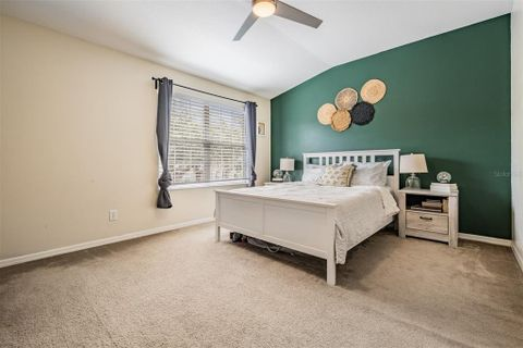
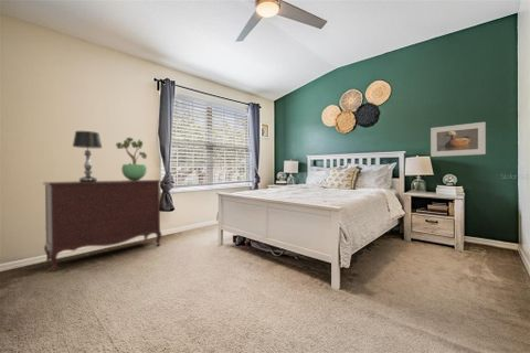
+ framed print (456, 140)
+ potted plant (132, 158)
+ table lamp (87, 157)
+ dresser (107, 216)
